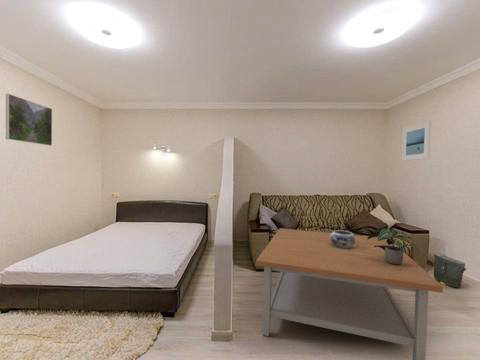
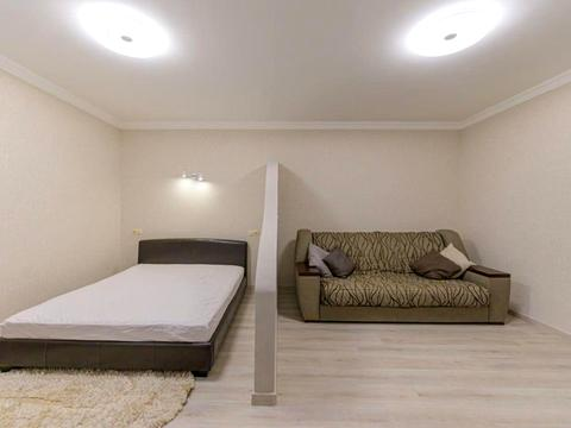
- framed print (31, 122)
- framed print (415, 142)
- potted plant (389, 244)
- decorative bowl (342, 239)
- coffee table (332, 279)
- bag (448, 269)
